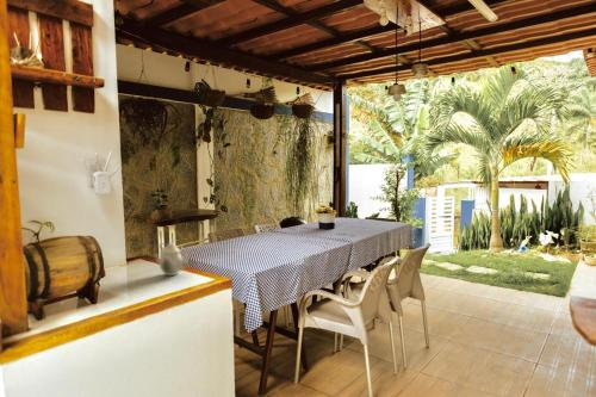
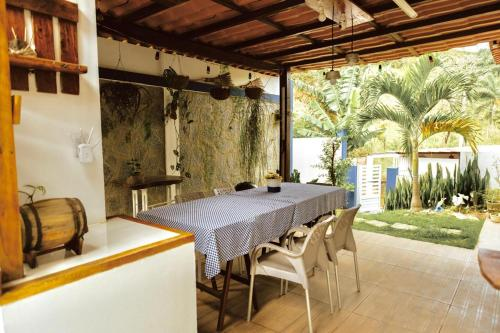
- teapot (172, 256)
